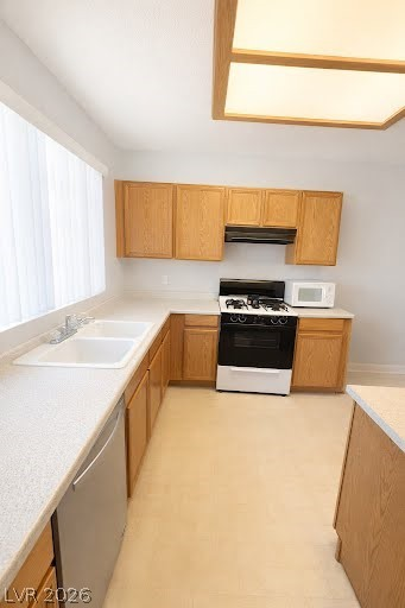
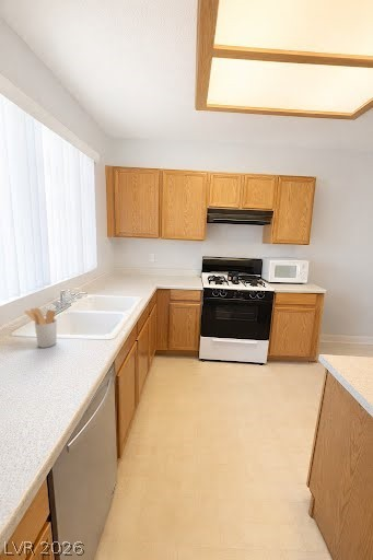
+ utensil holder (42, 326)
